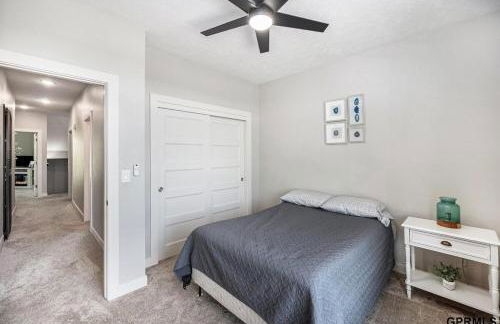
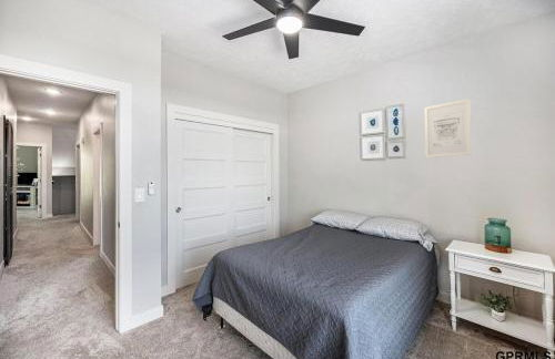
+ wall art (446, 130)
